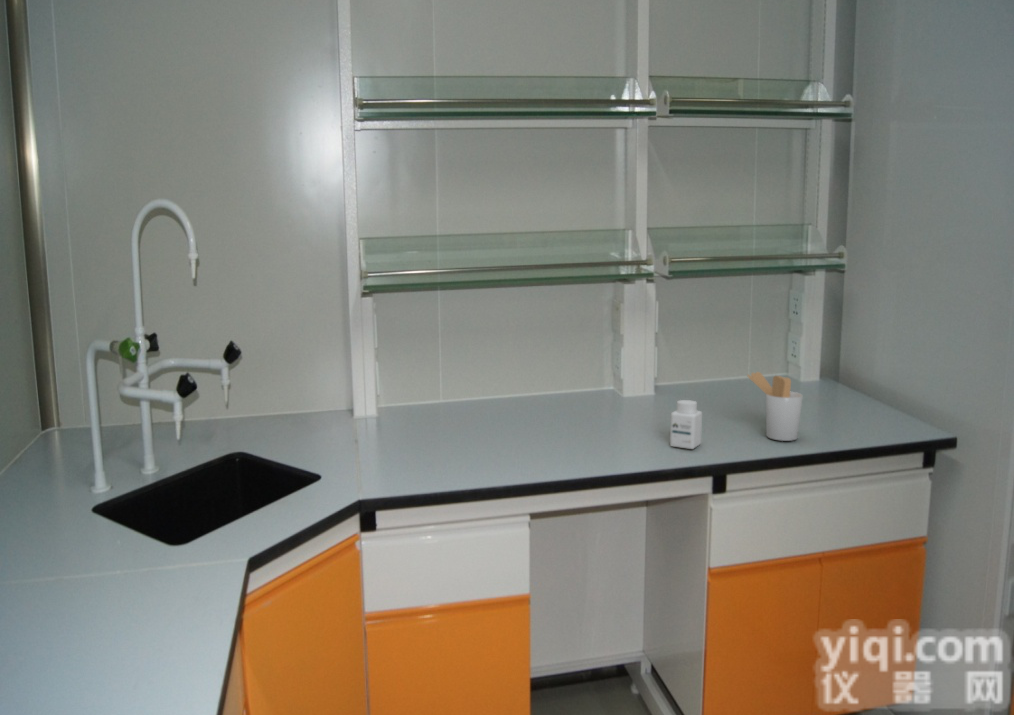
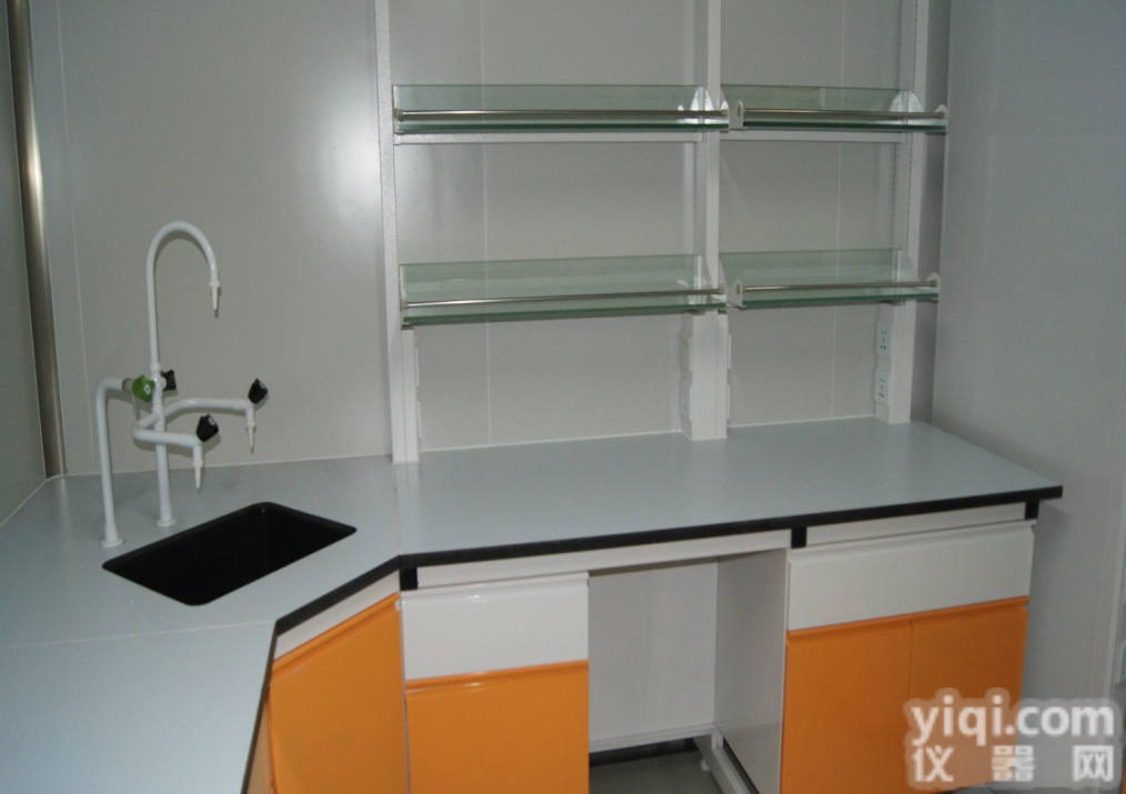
- medicine bottle (686, 423)
- utensil holder (774, 404)
